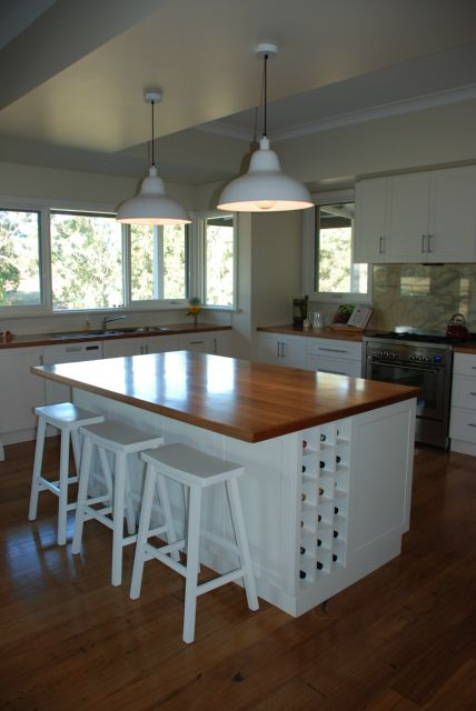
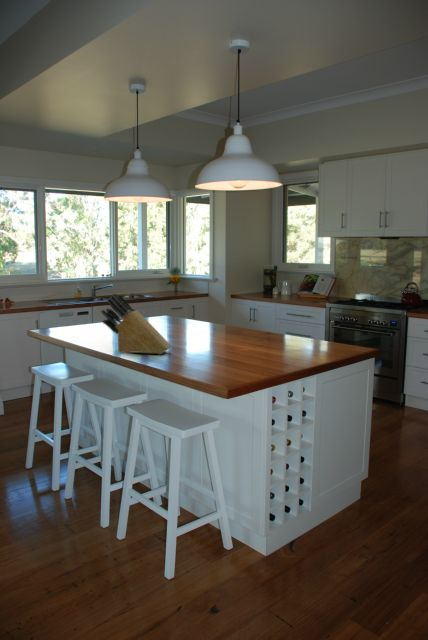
+ knife block (136, 322)
